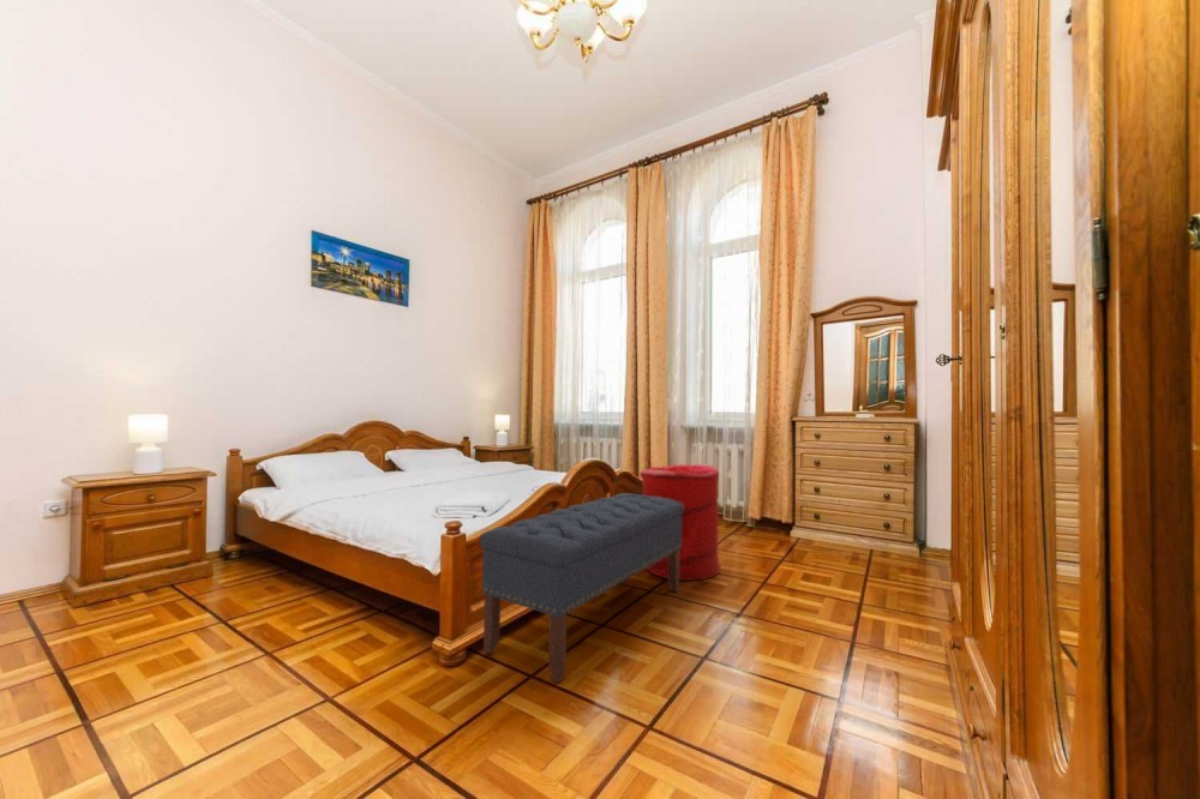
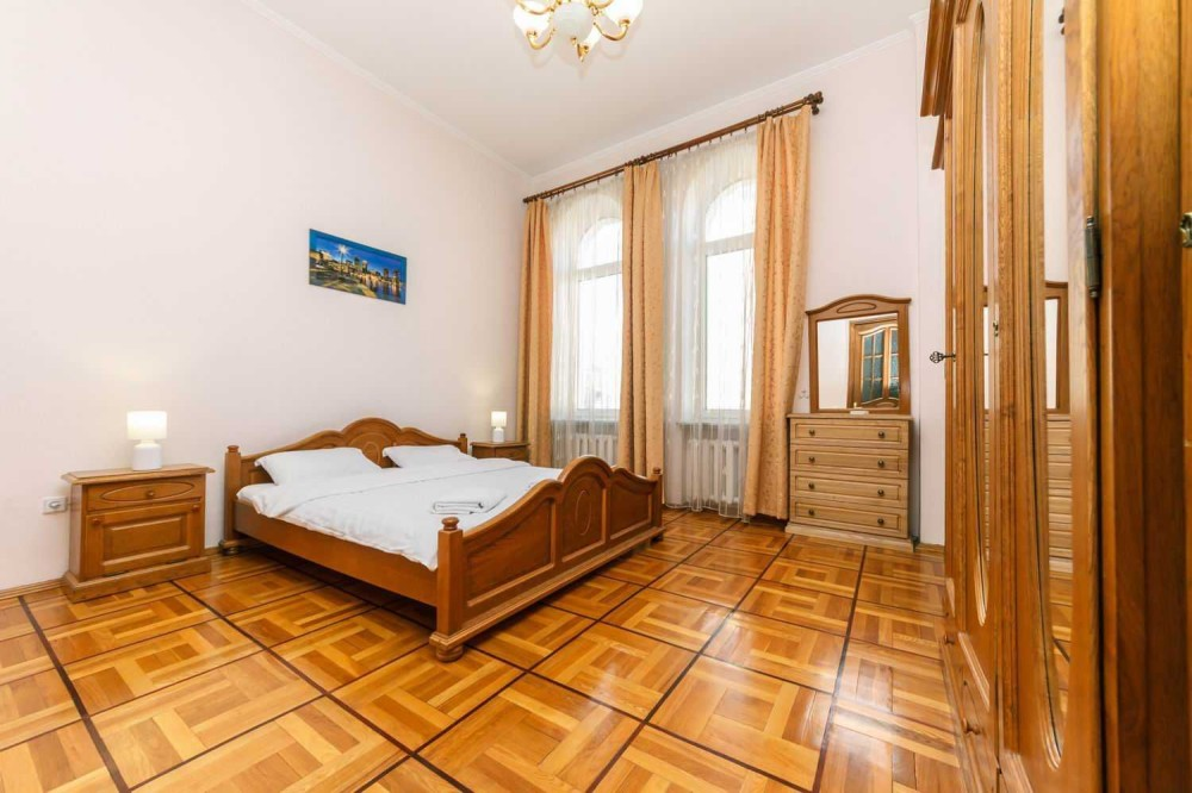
- laundry hamper (682, 516)
- bench (595, 563)
